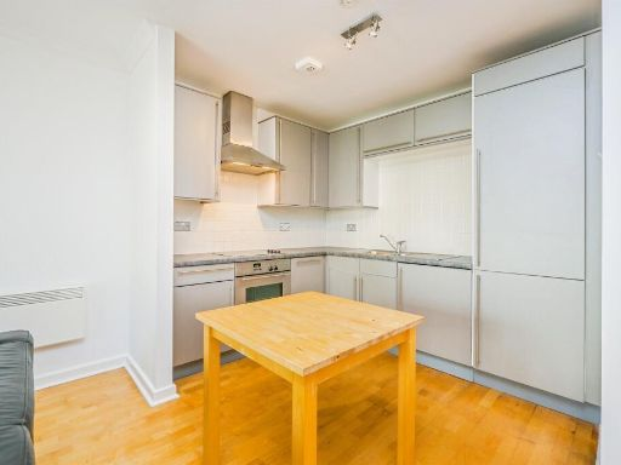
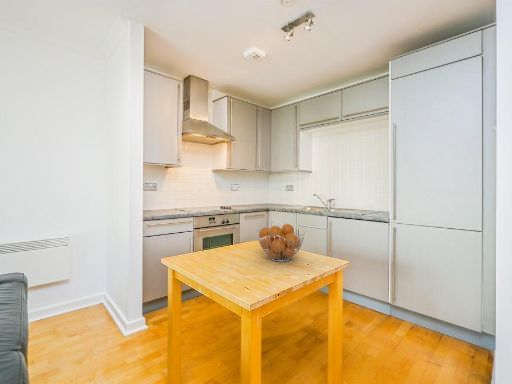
+ fruit basket (280, 241)
